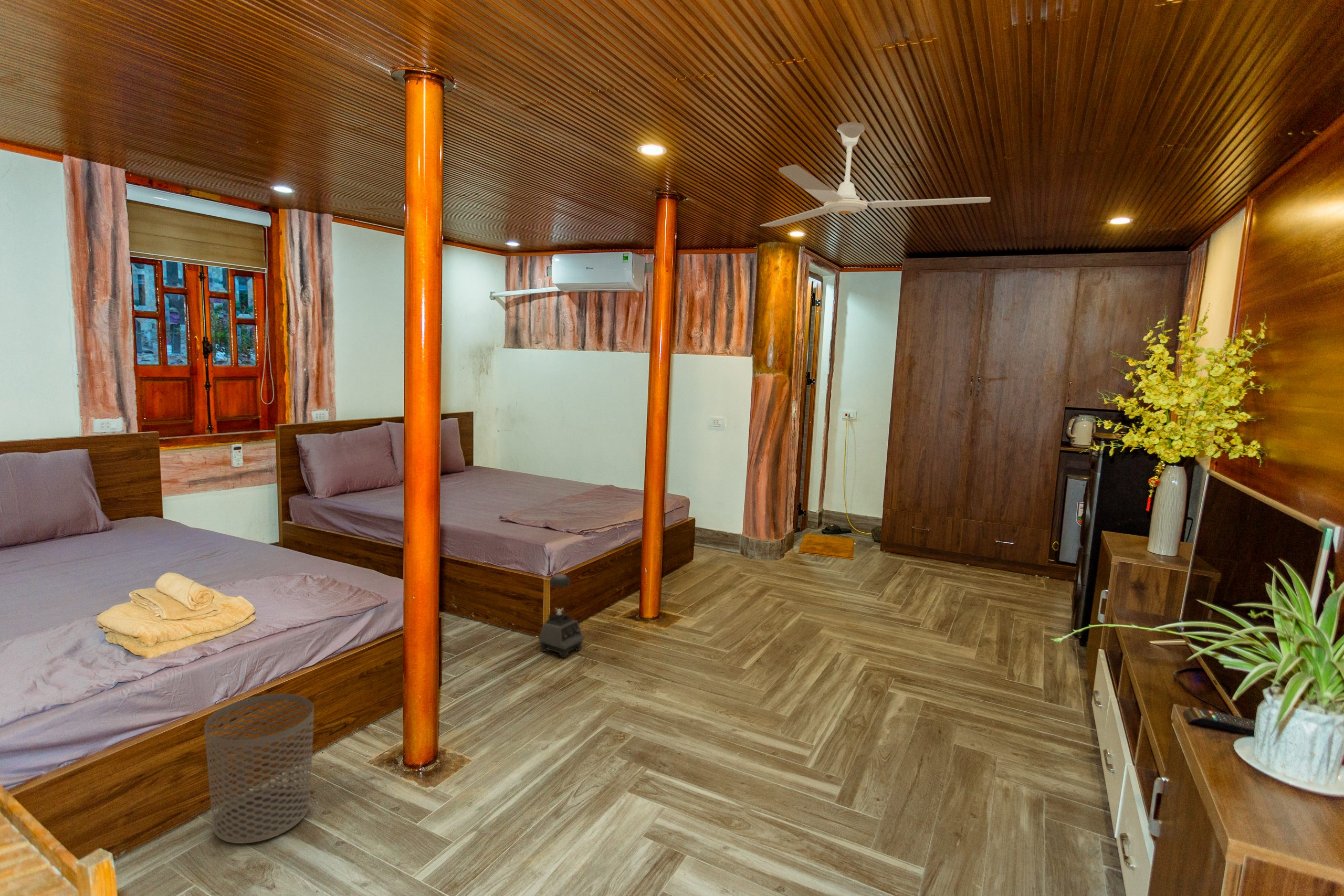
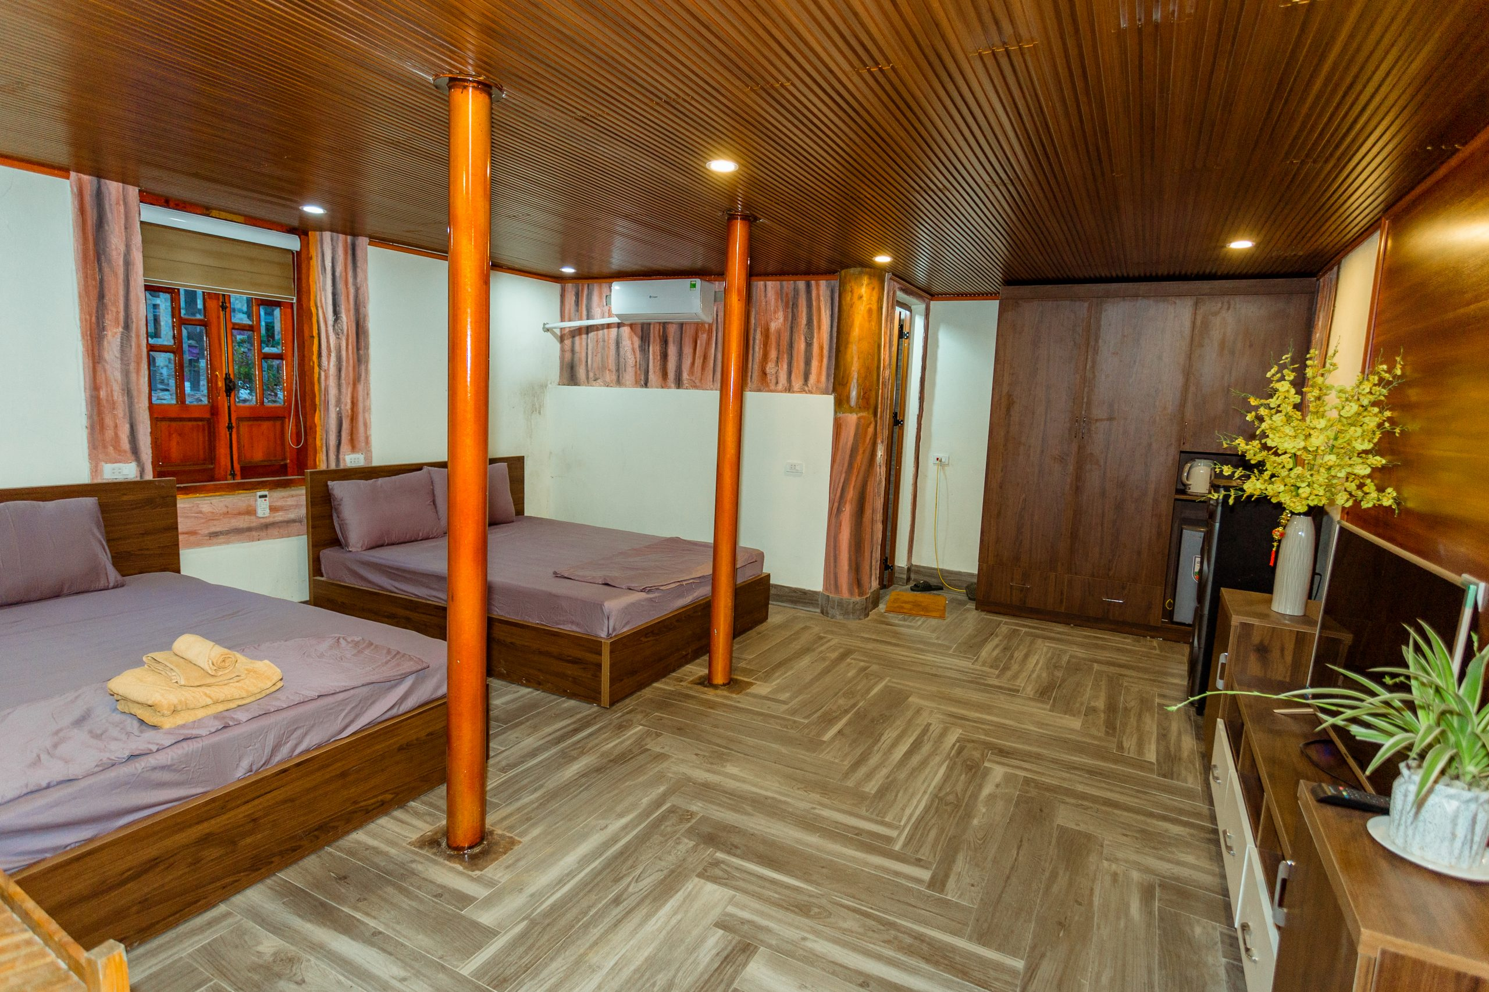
- ceiling fan (850, 165)
- waste bin (261, 767)
- blender (561, 614)
